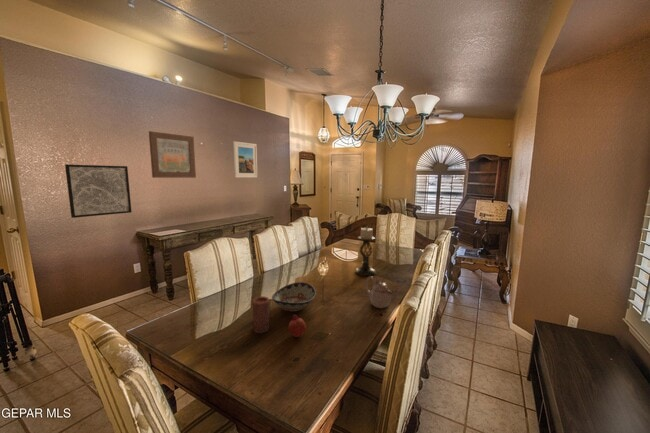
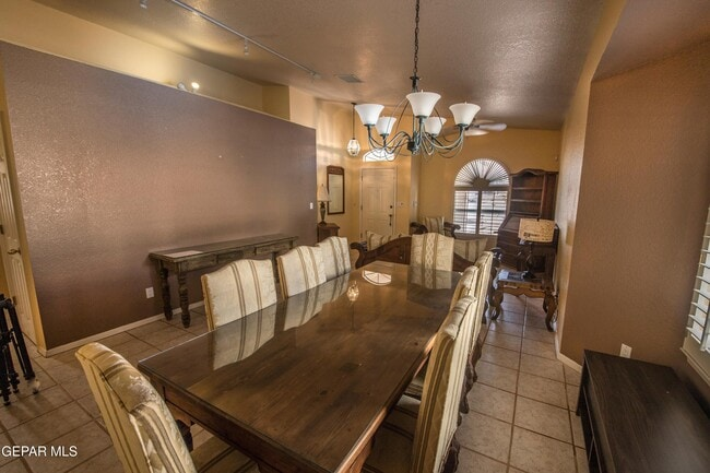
- wall art (100, 190)
- fruit (297, 325)
- teapot (379, 291)
- candle (261, 314)
- candle holder (365, 250)
- decorative bowl (294, 299)
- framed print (245, 160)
- wall art (173, 156)
